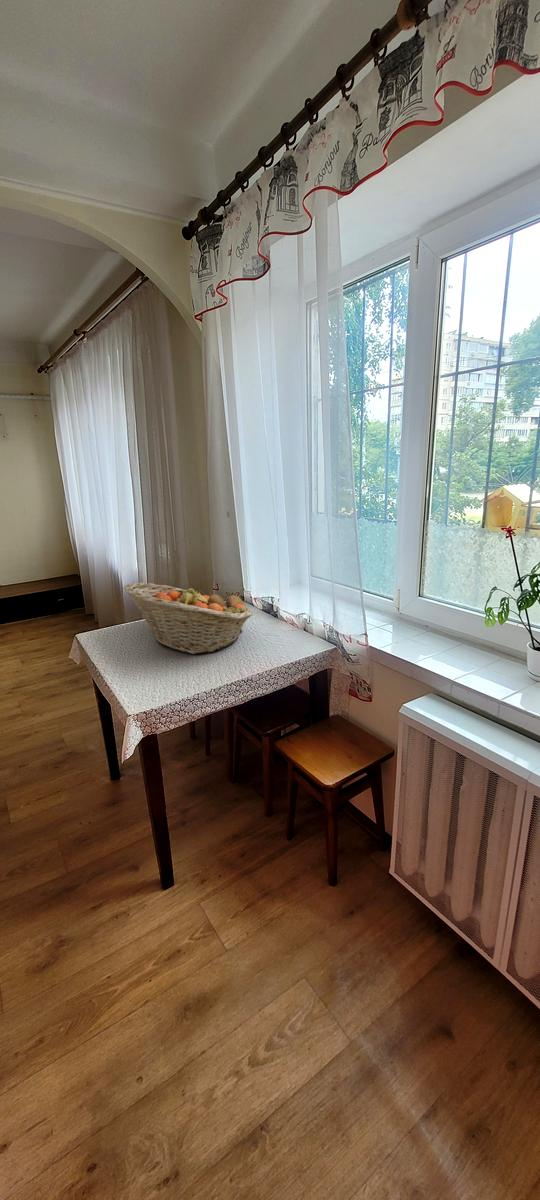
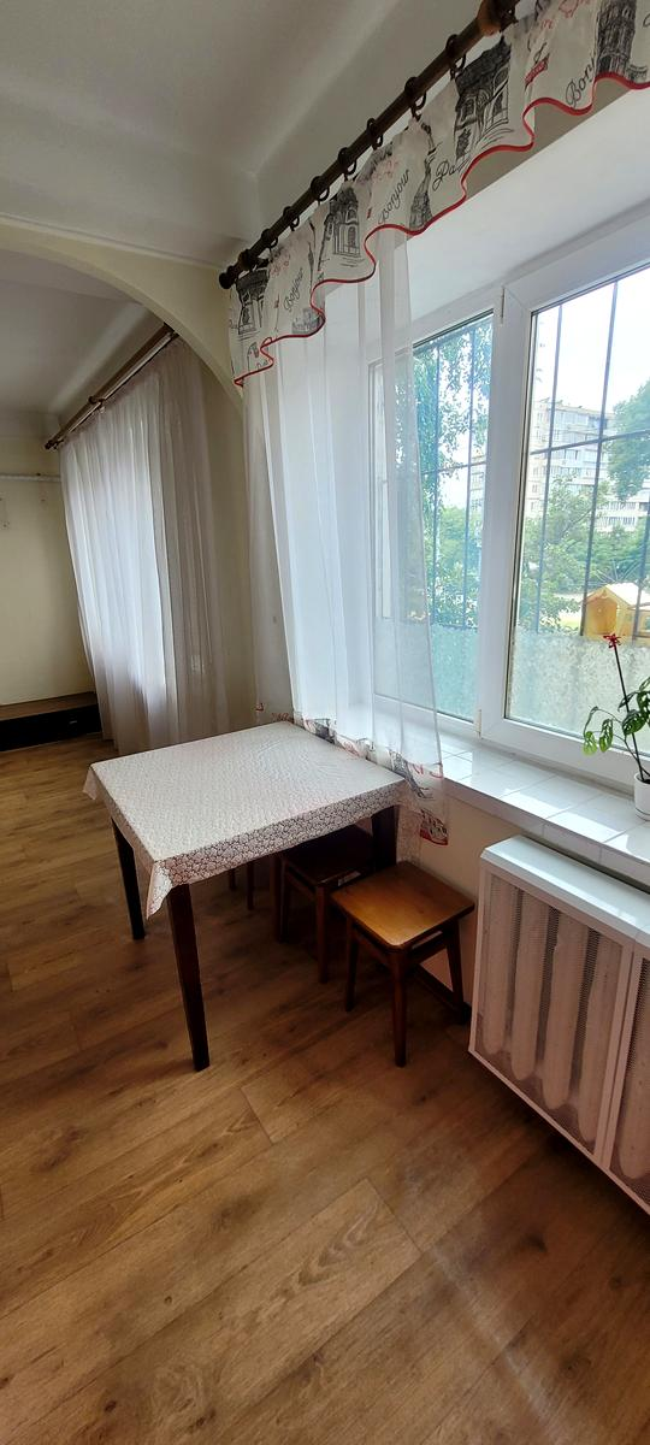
- fruit basket (189, 609)
